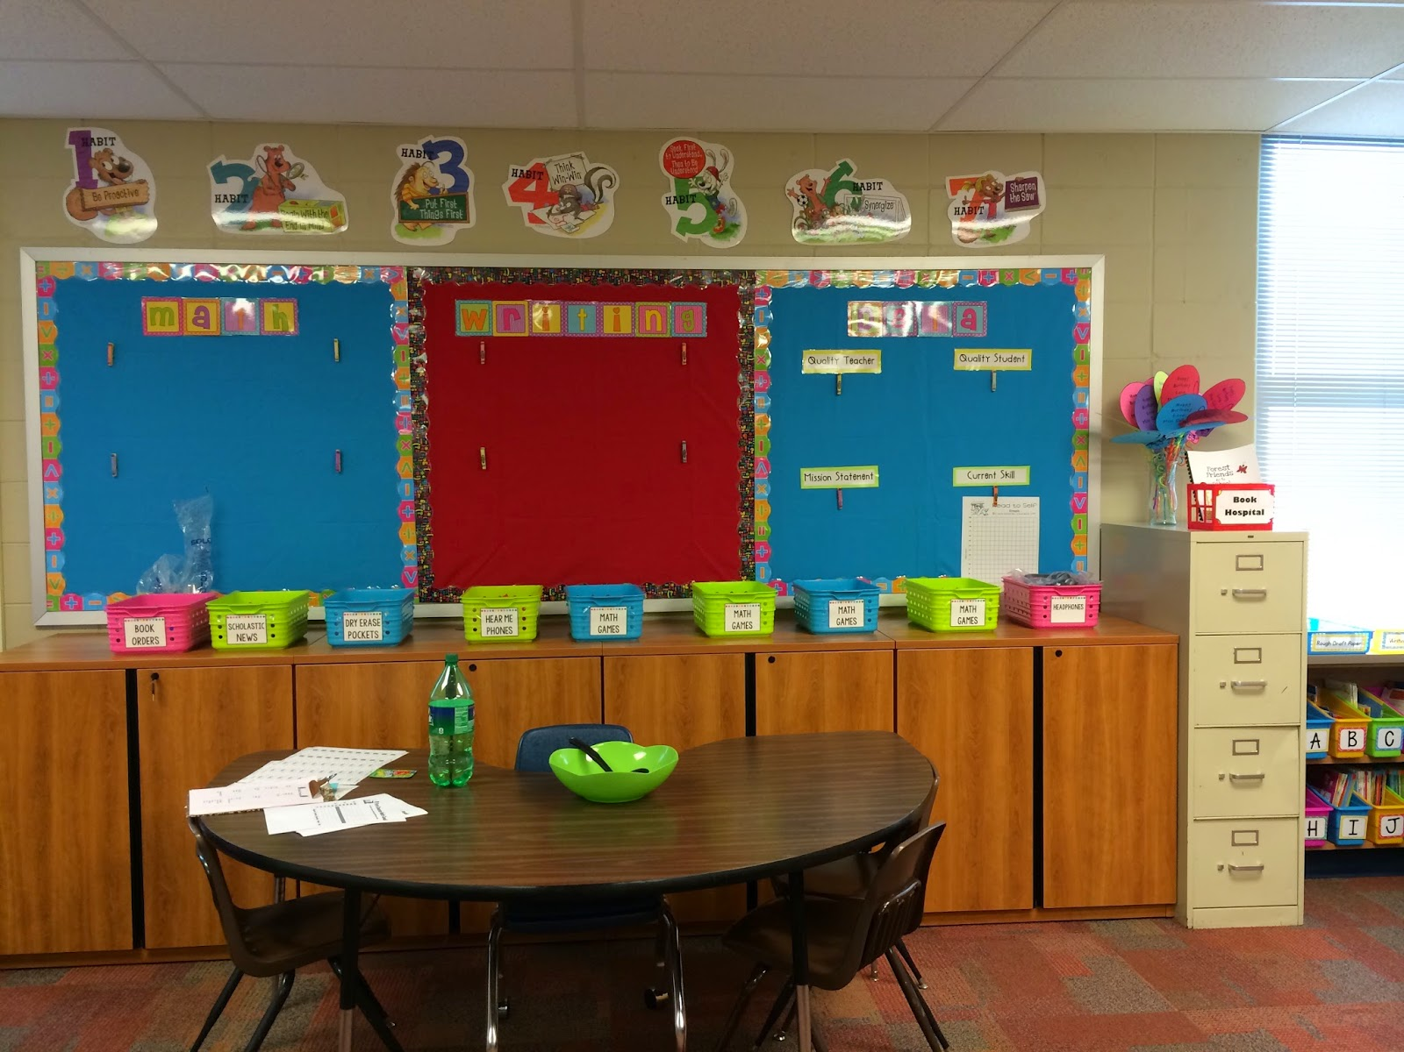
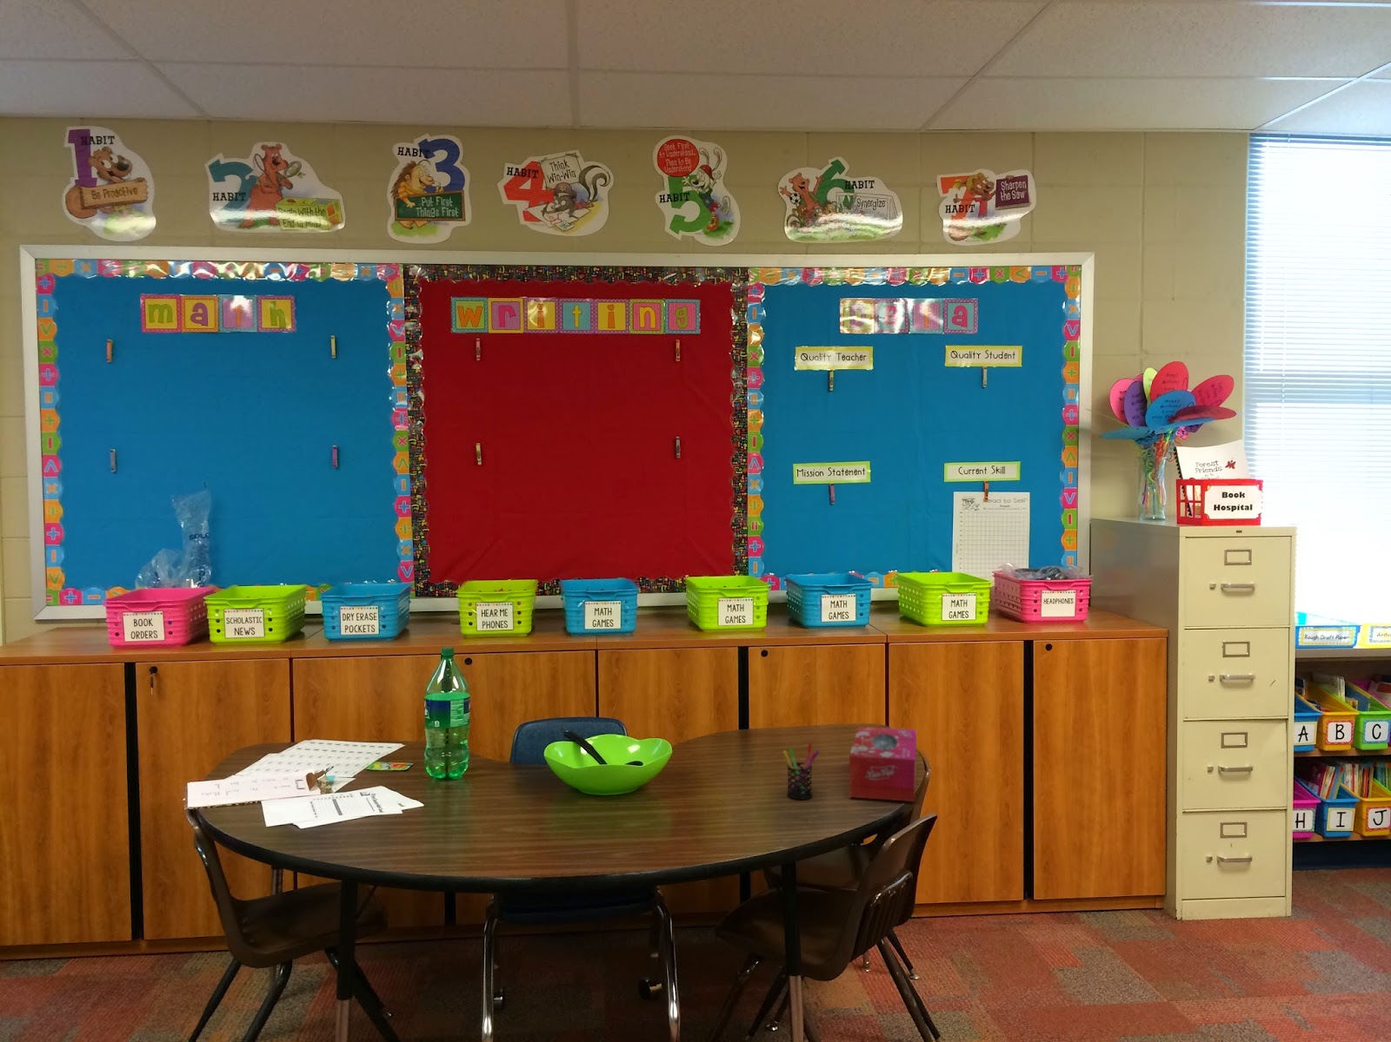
+ pen holder (798, 769)
+ tissue box (884, 762)
